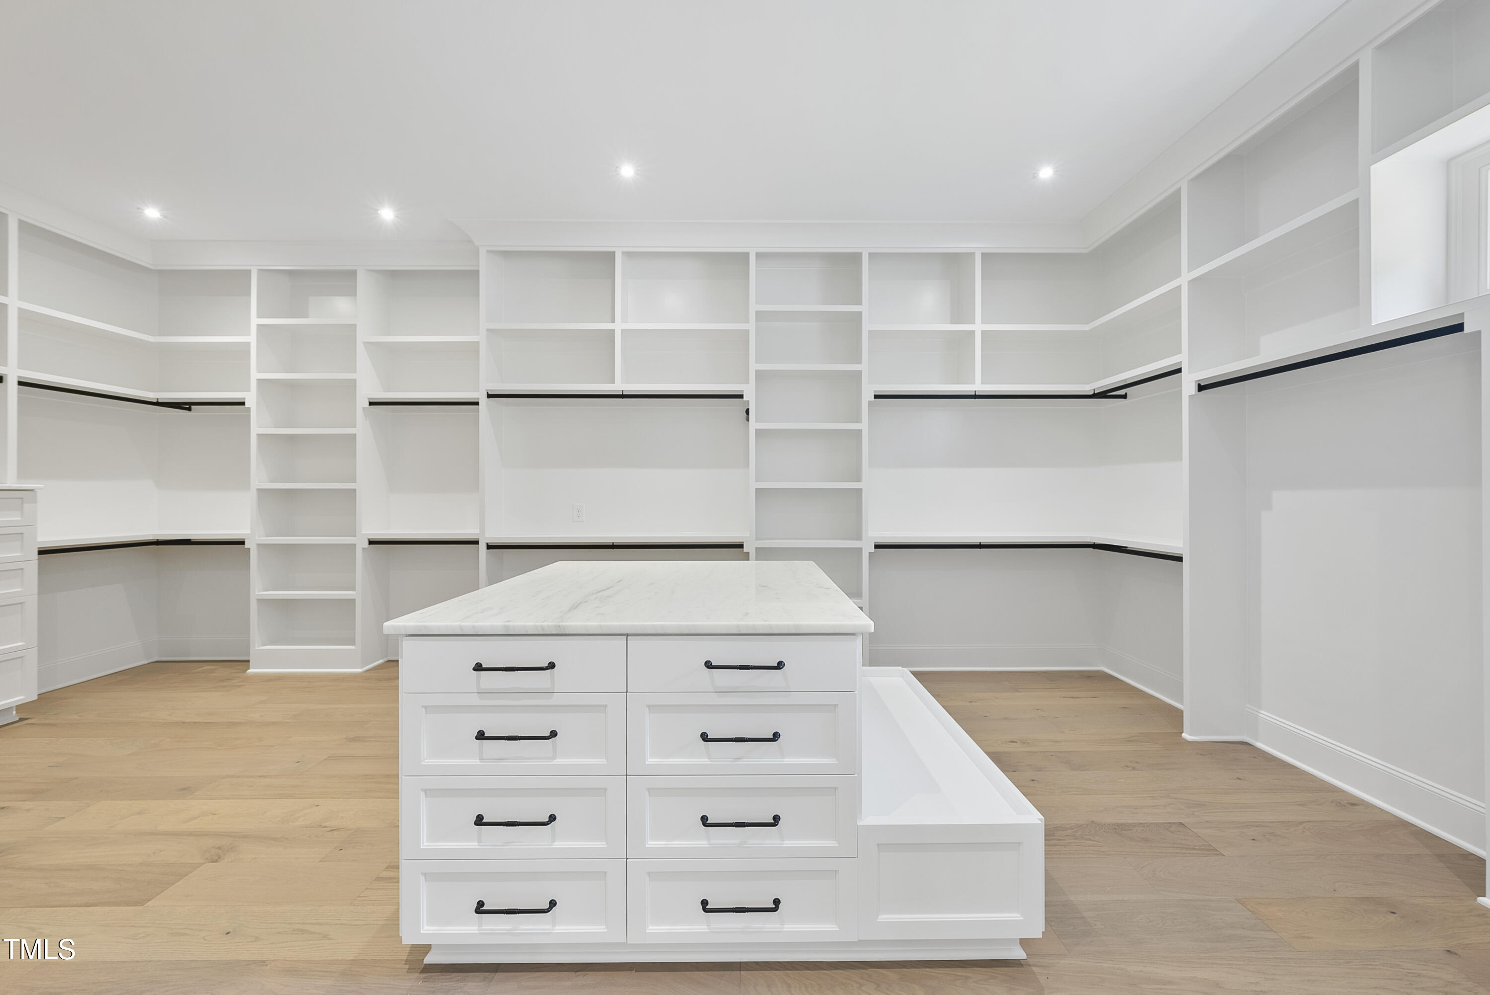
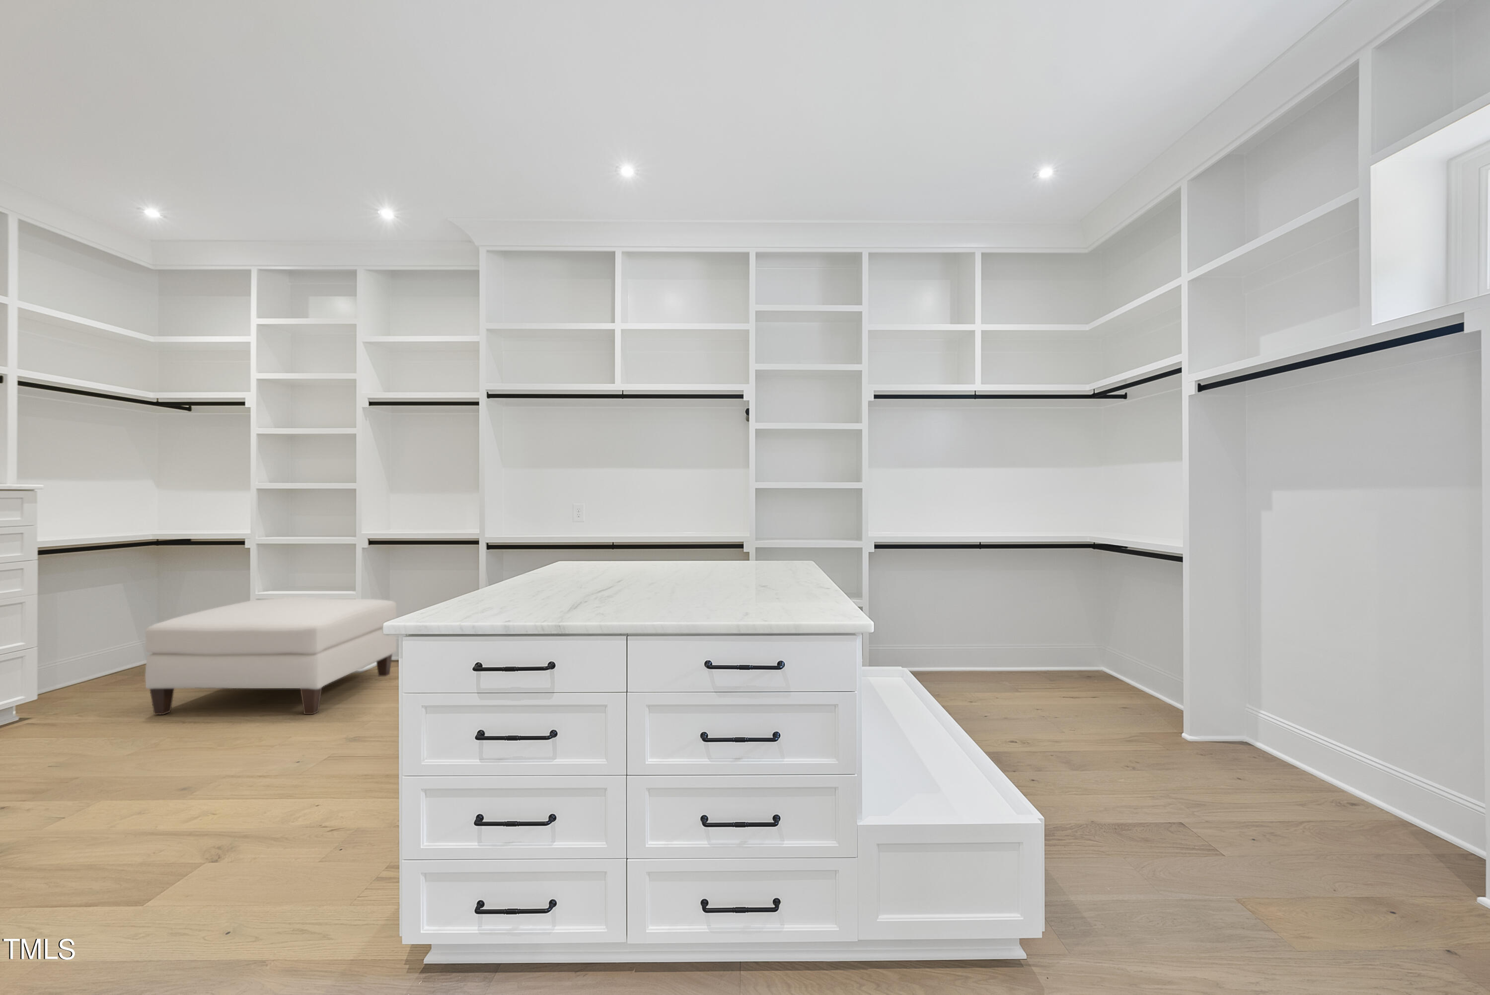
+ ottoman (284, 647)
